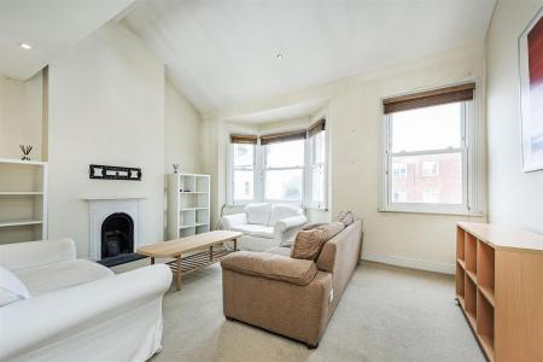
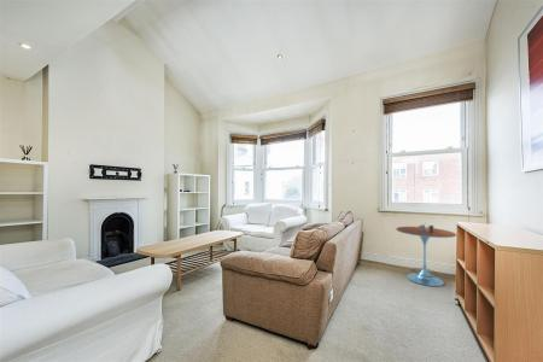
+ side table (424, 250)
